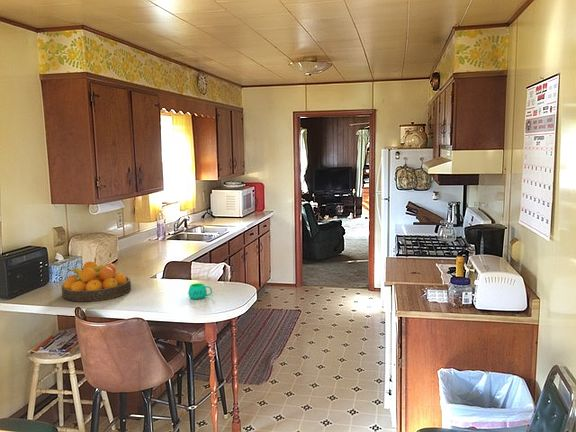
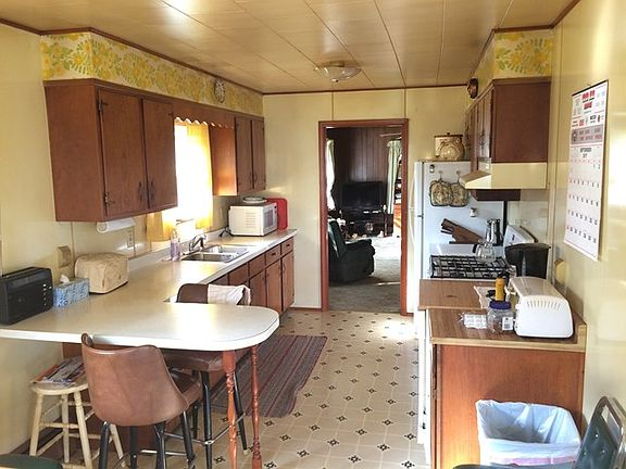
- mug (200, 290)
- fruit bowl (96, 278)
